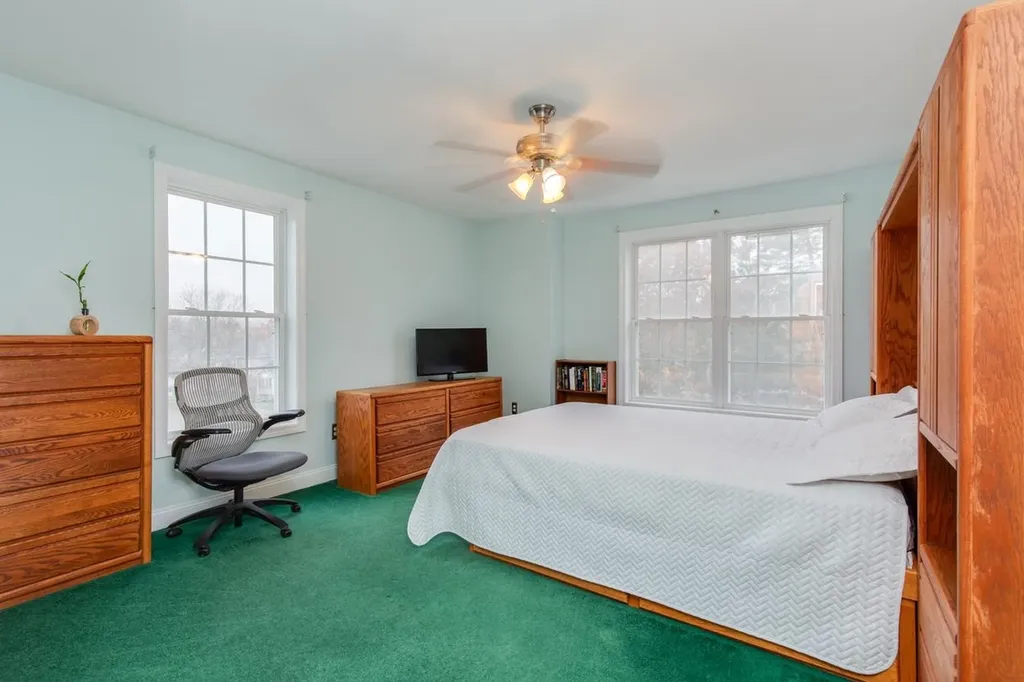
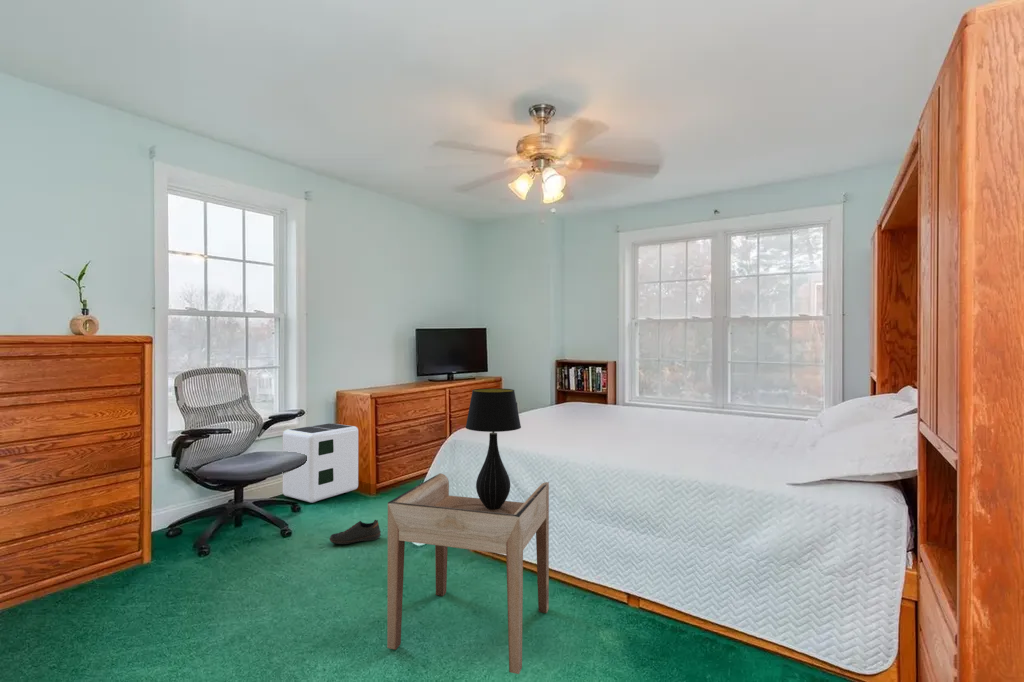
+ side table (473, 549)
+ air purifier (321, 461)
+ table lamp (493, 448)
+ shoe (355, 530)
